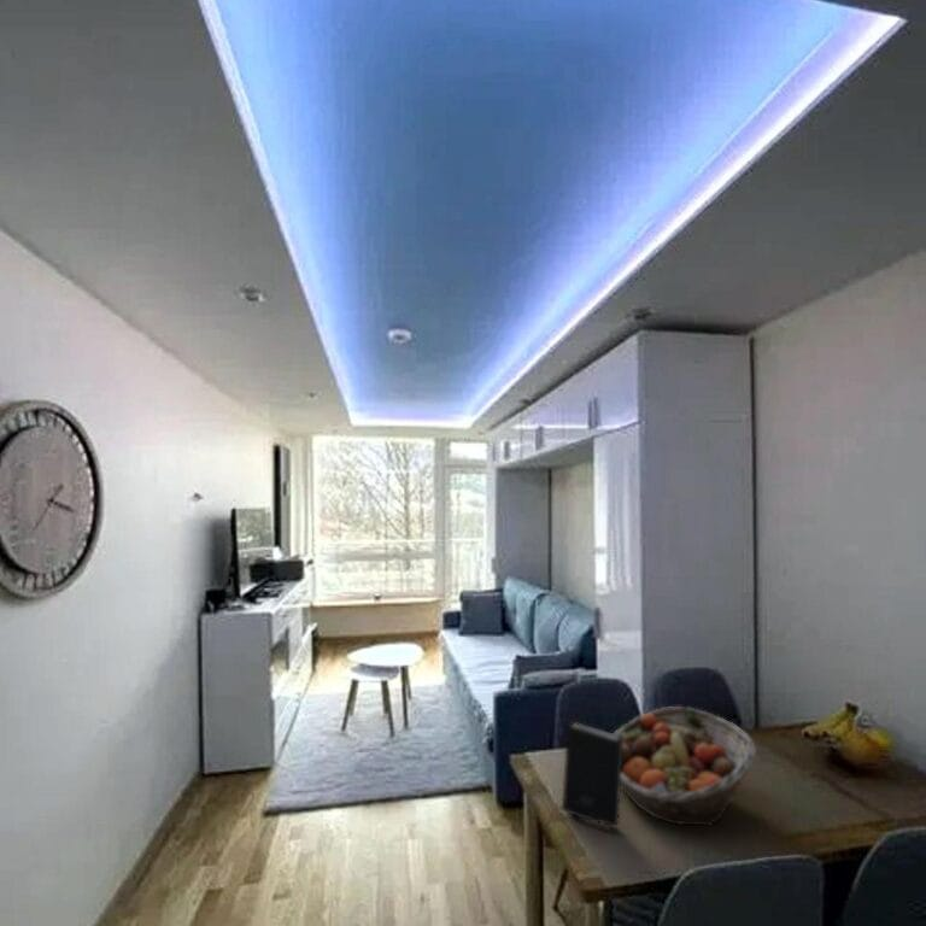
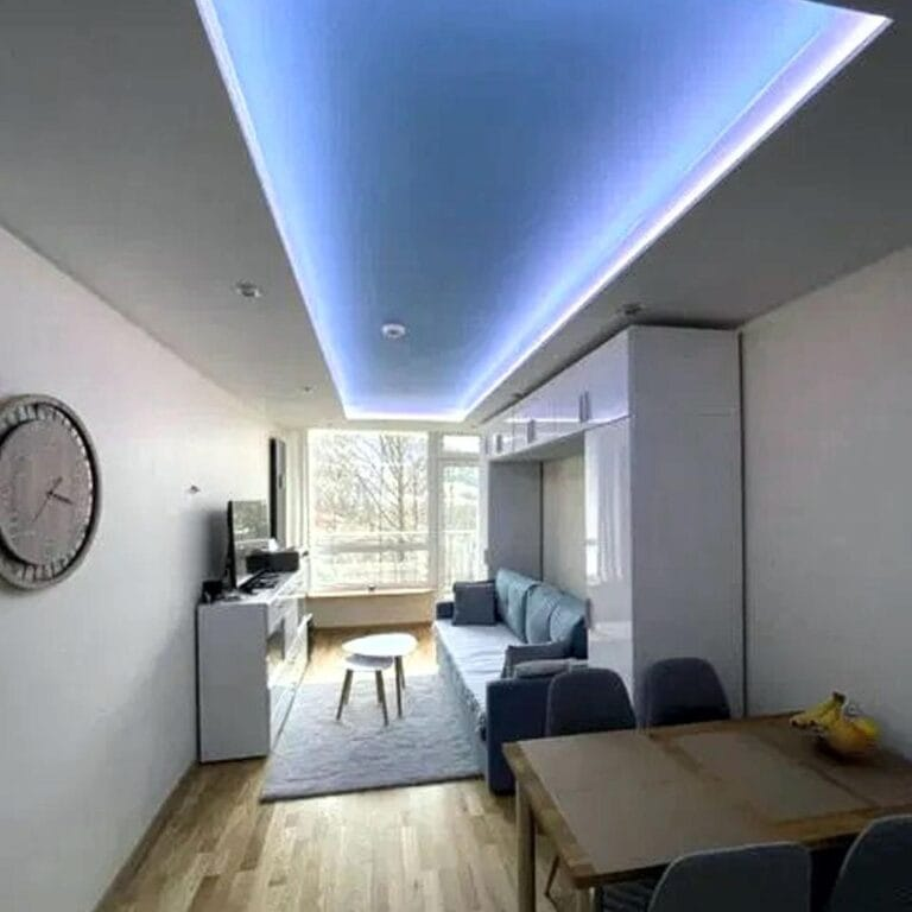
- fruit basket (675, 761)
- book (591, 774)
